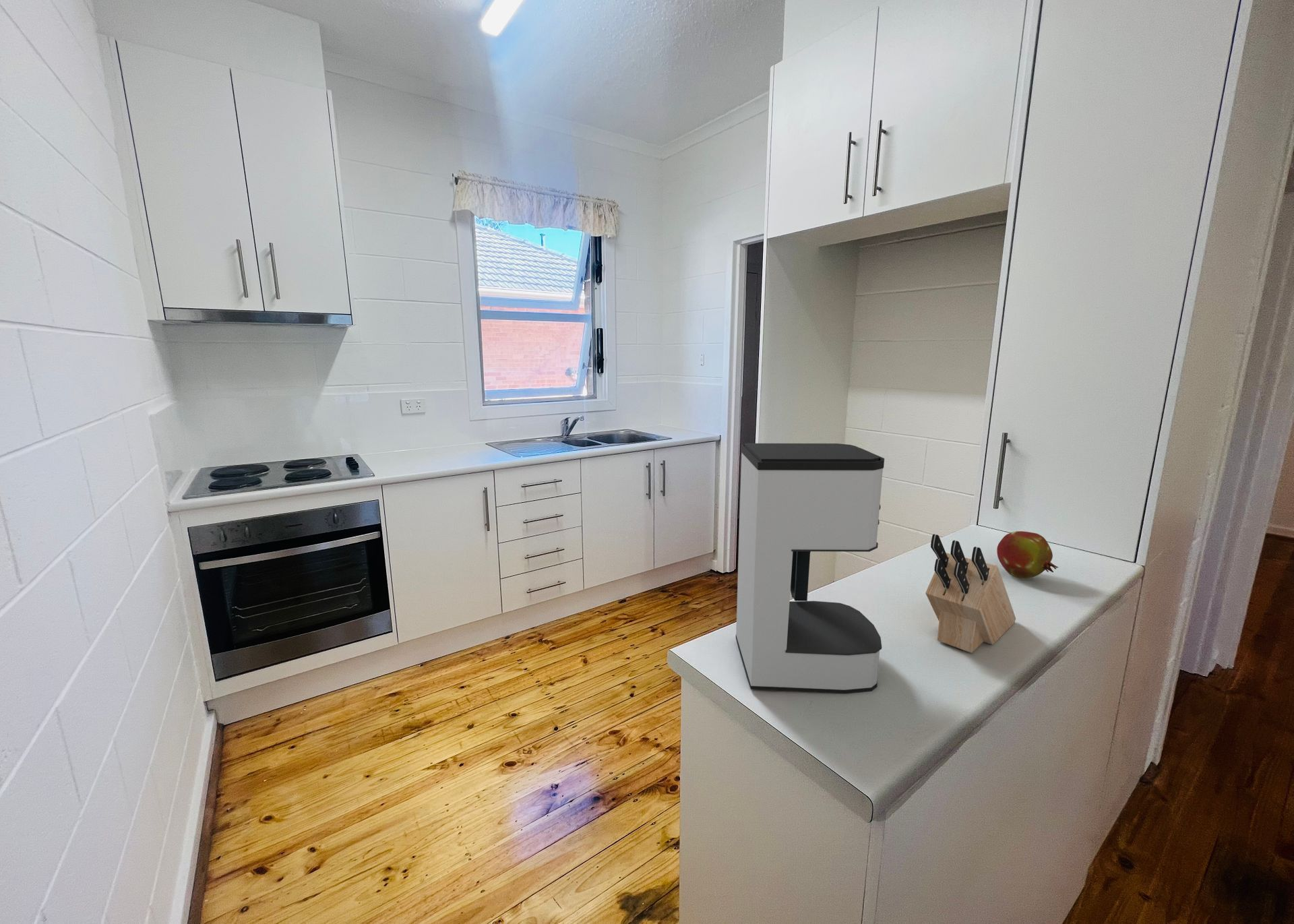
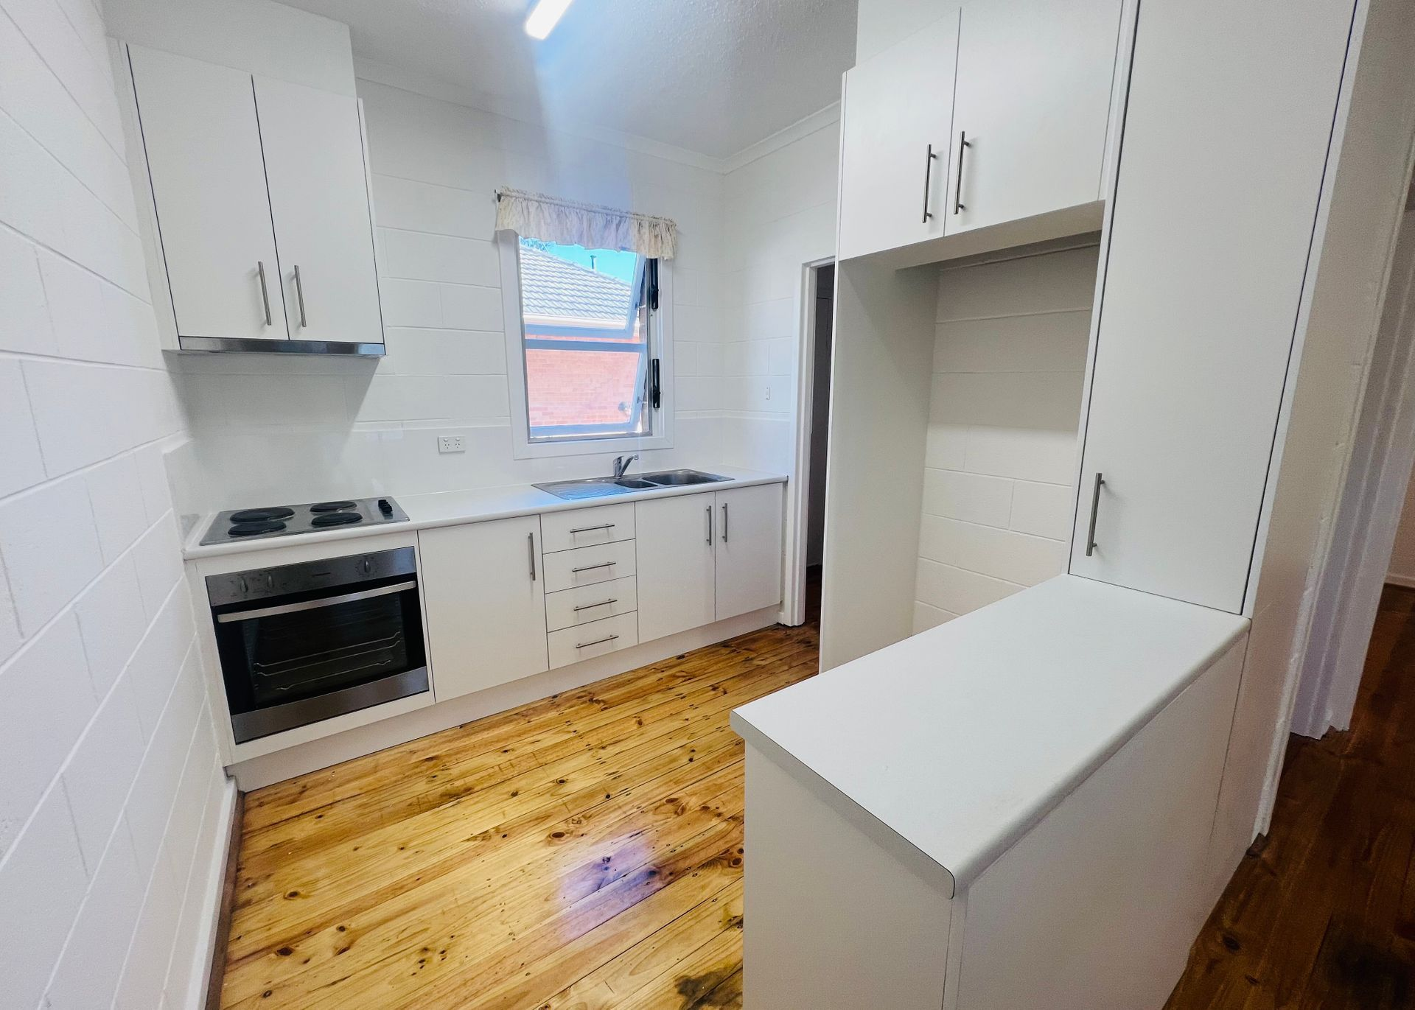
- coffee maker (809, 556)
- fruit (1028, 556)
- knife block (972, 582)
